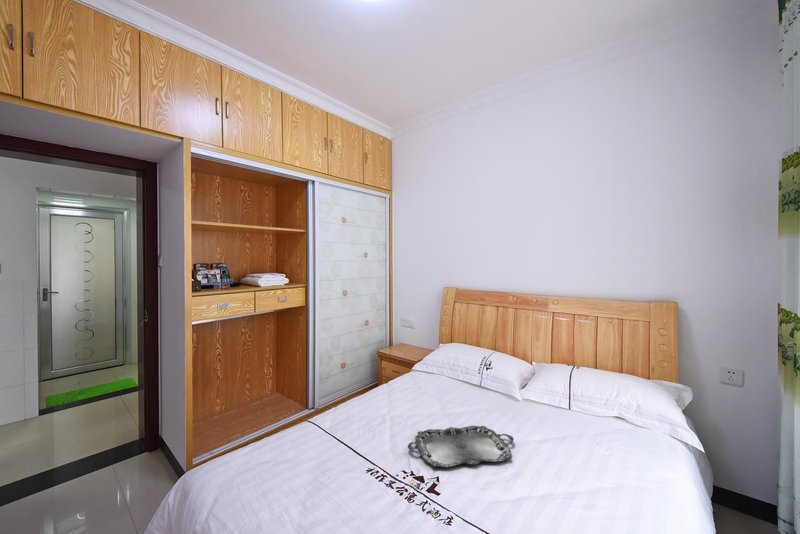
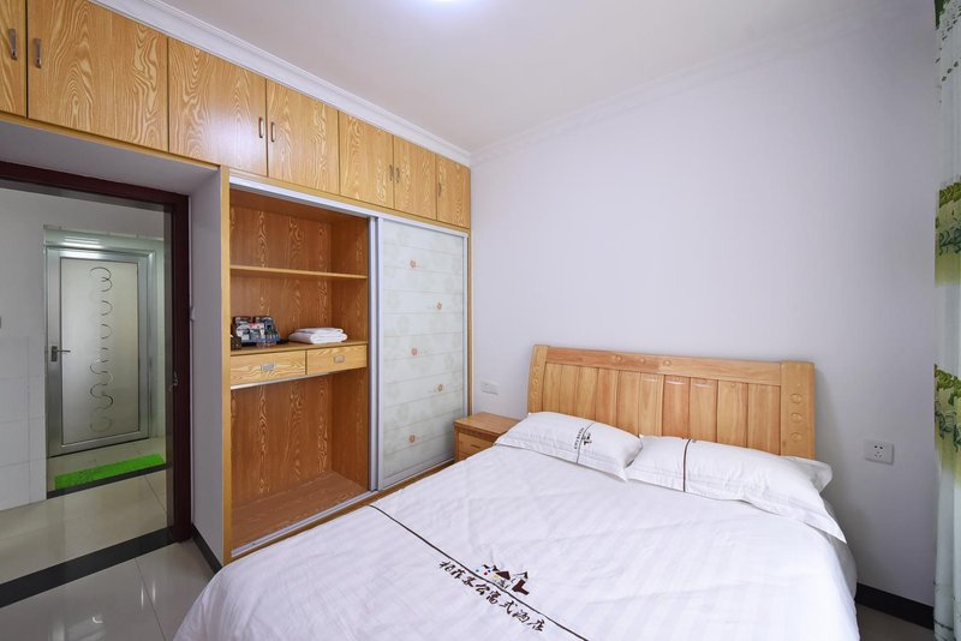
- serving tray (461, 444)
